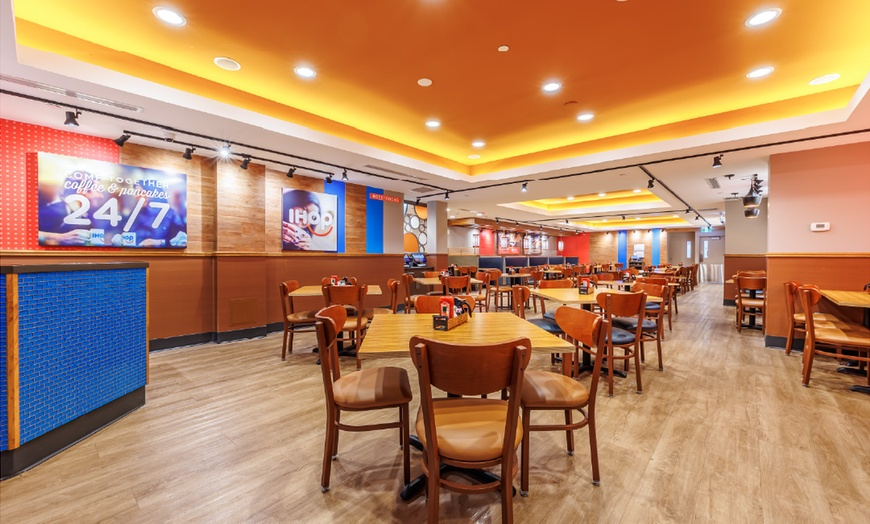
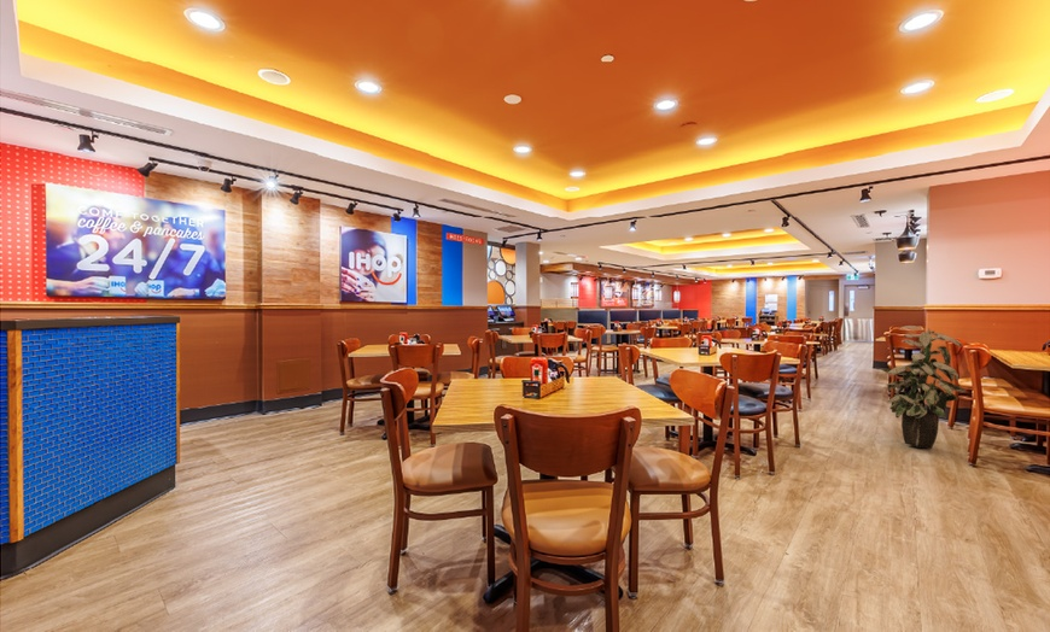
+ indoor plant (918, 385)
